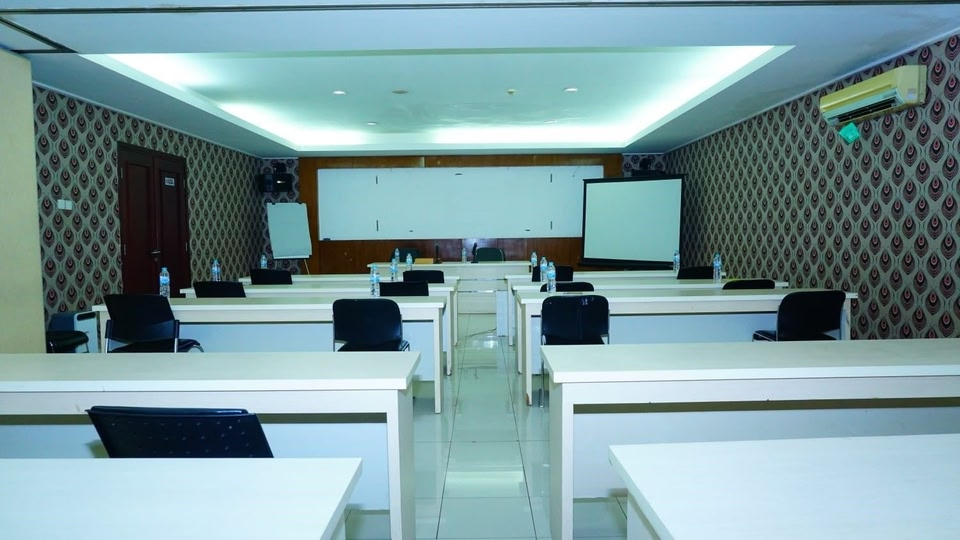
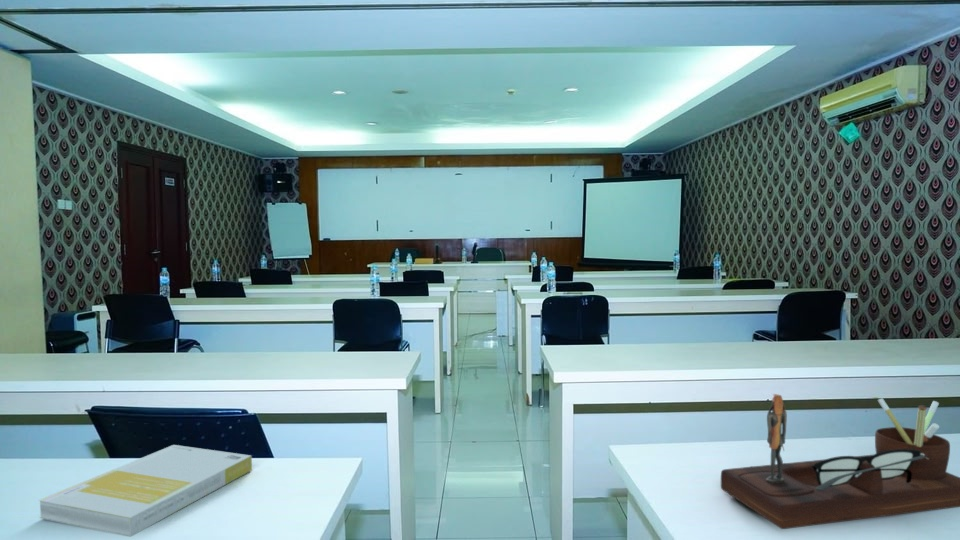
+ desk organizer (855, 456)
+ book (155, 483)
